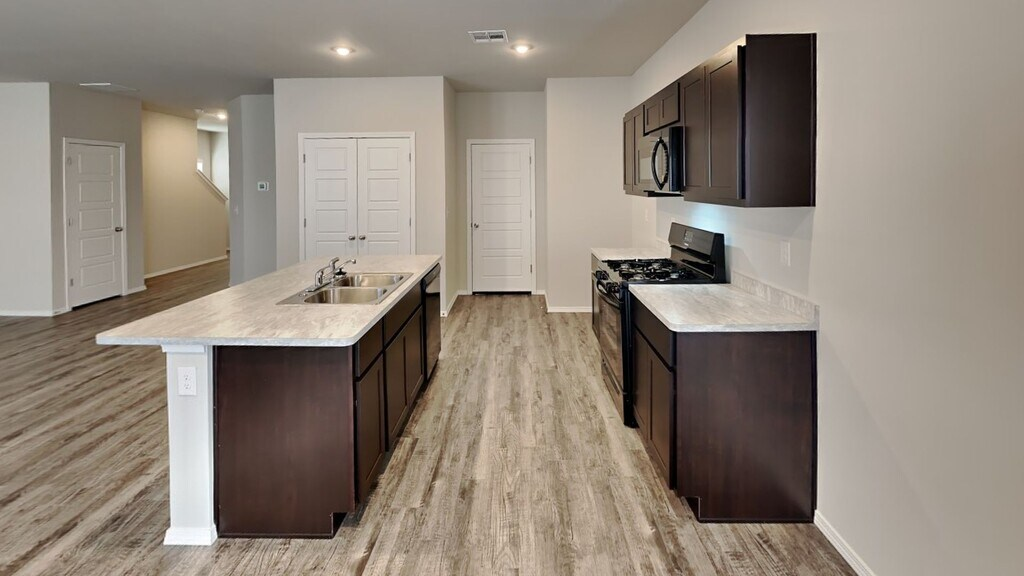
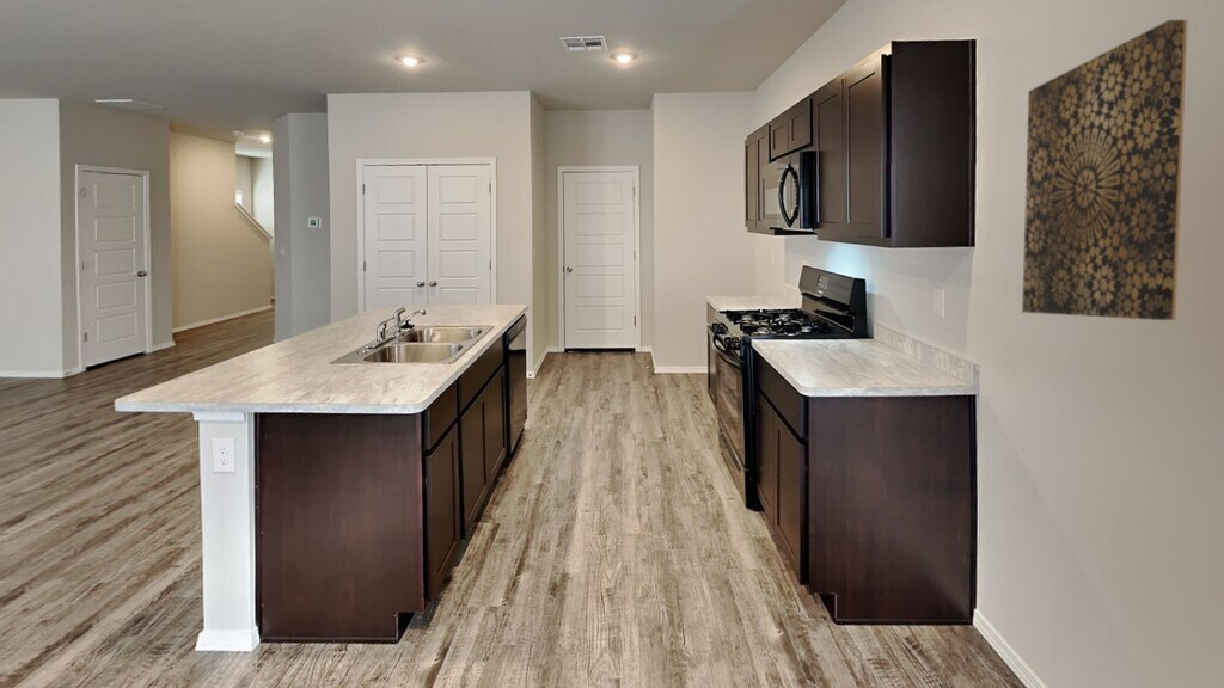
+ wall art (1091, 189)
